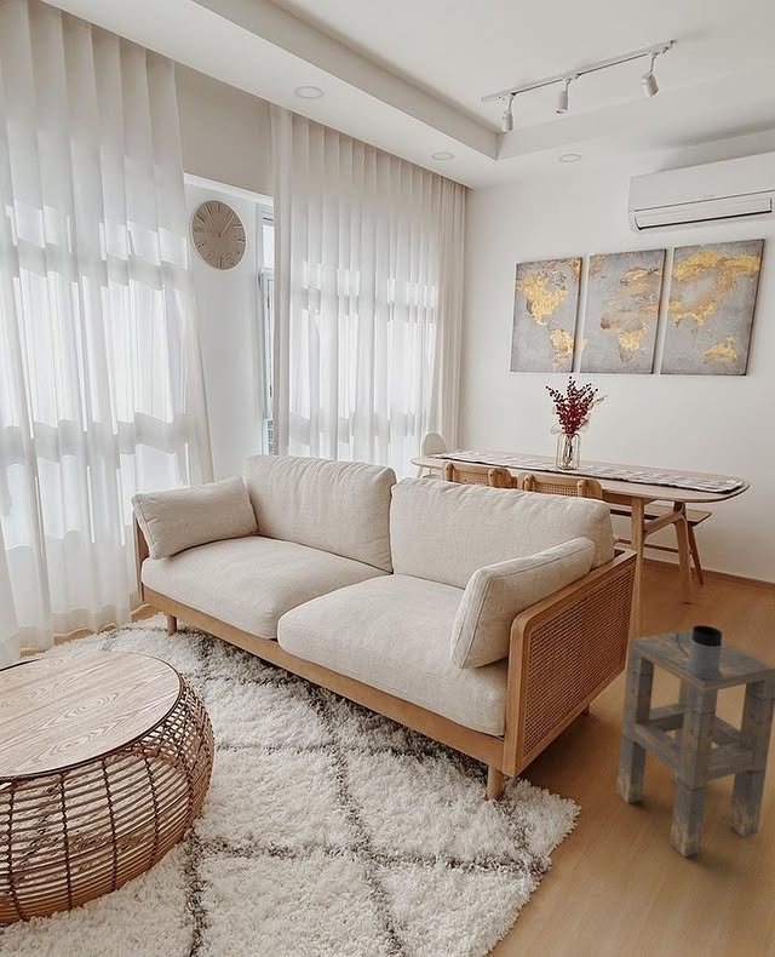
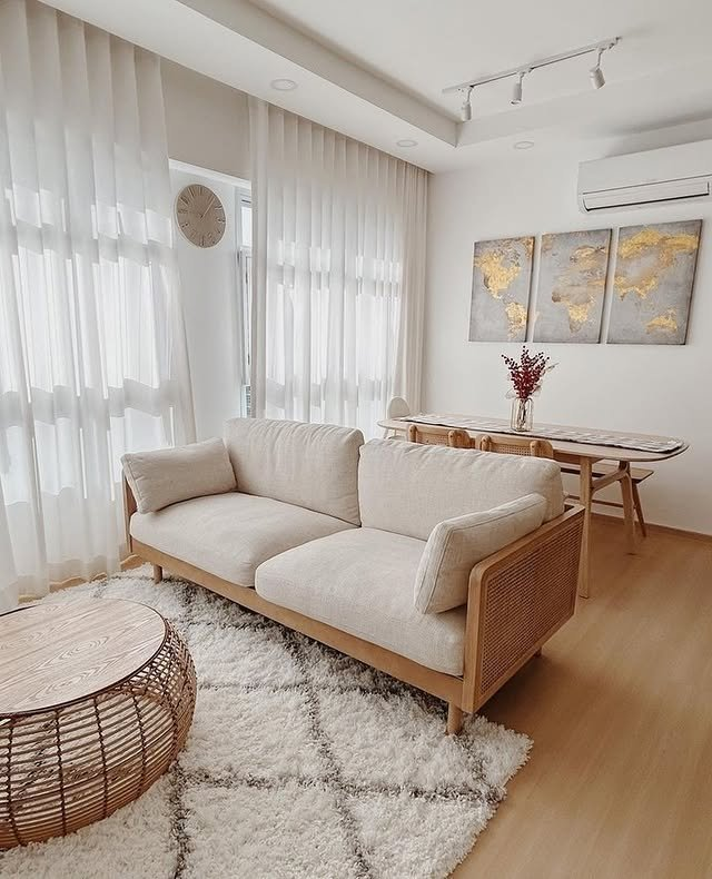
- side table (691, 734)
- mug (698, 647)
